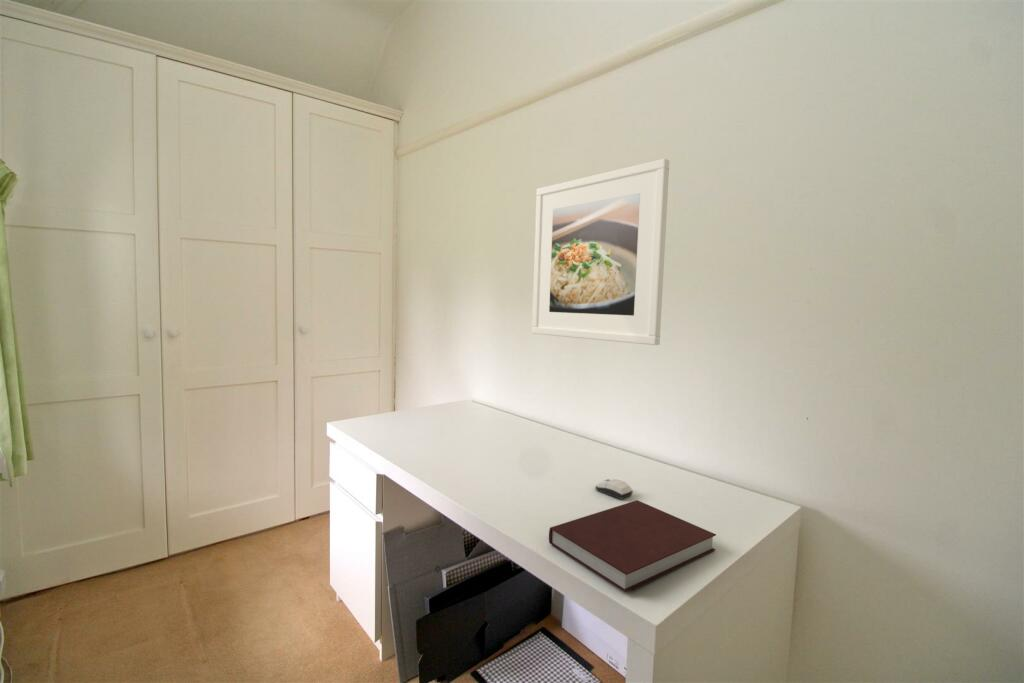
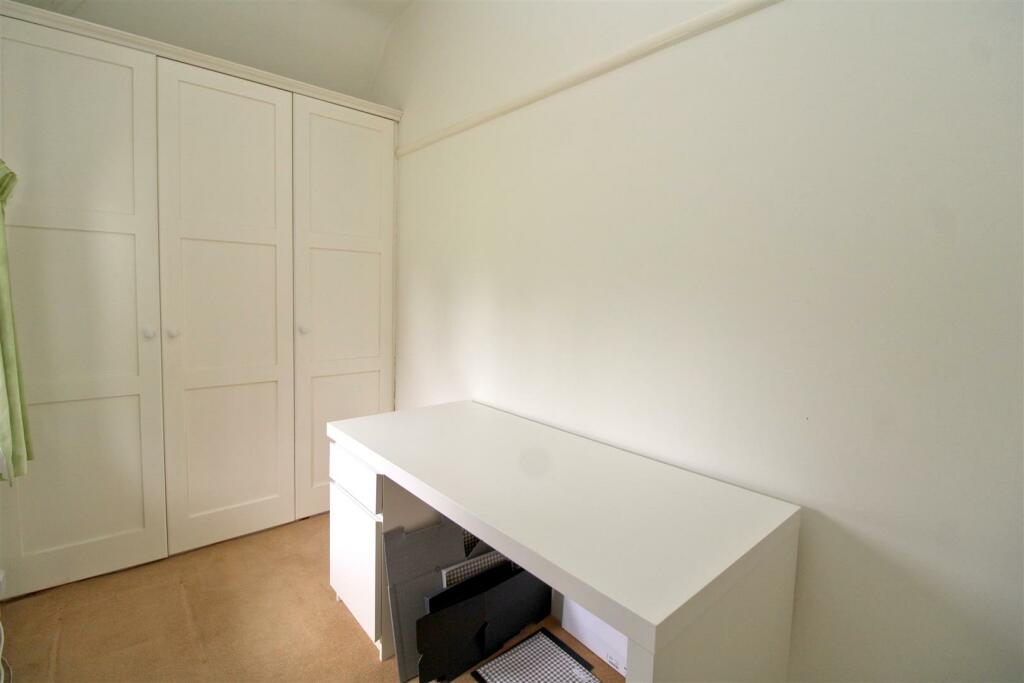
- notebook (632, 538)
- computer mouse (613, 486)
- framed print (591, 258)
